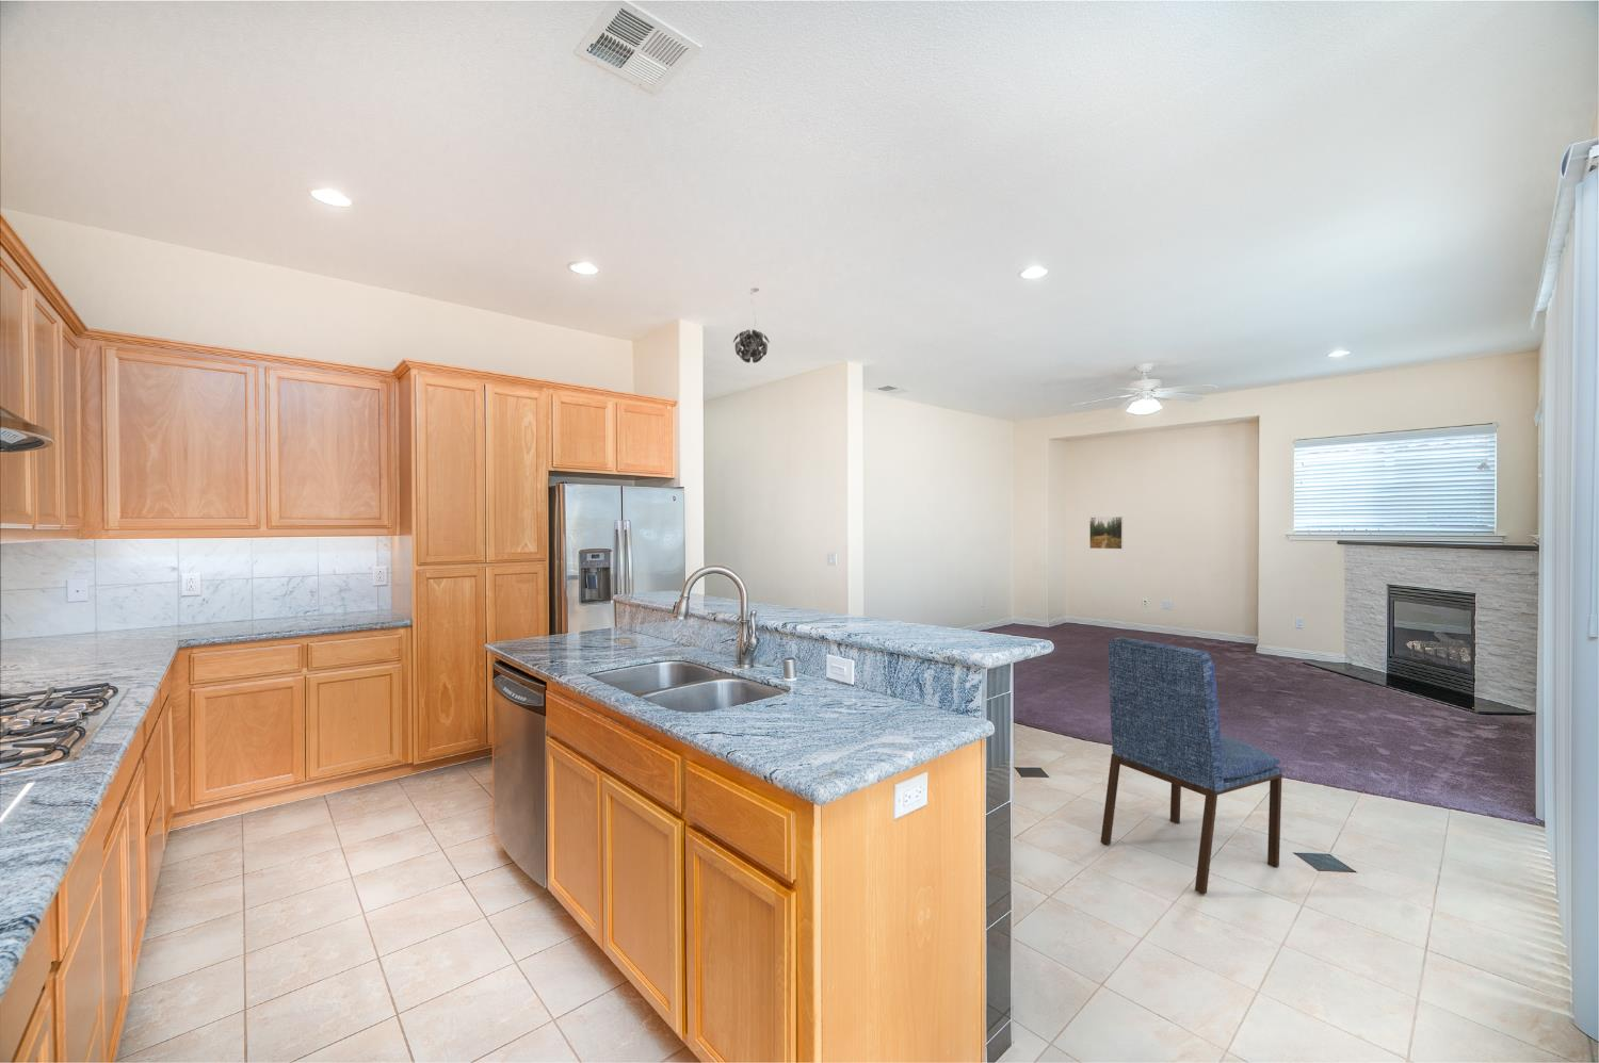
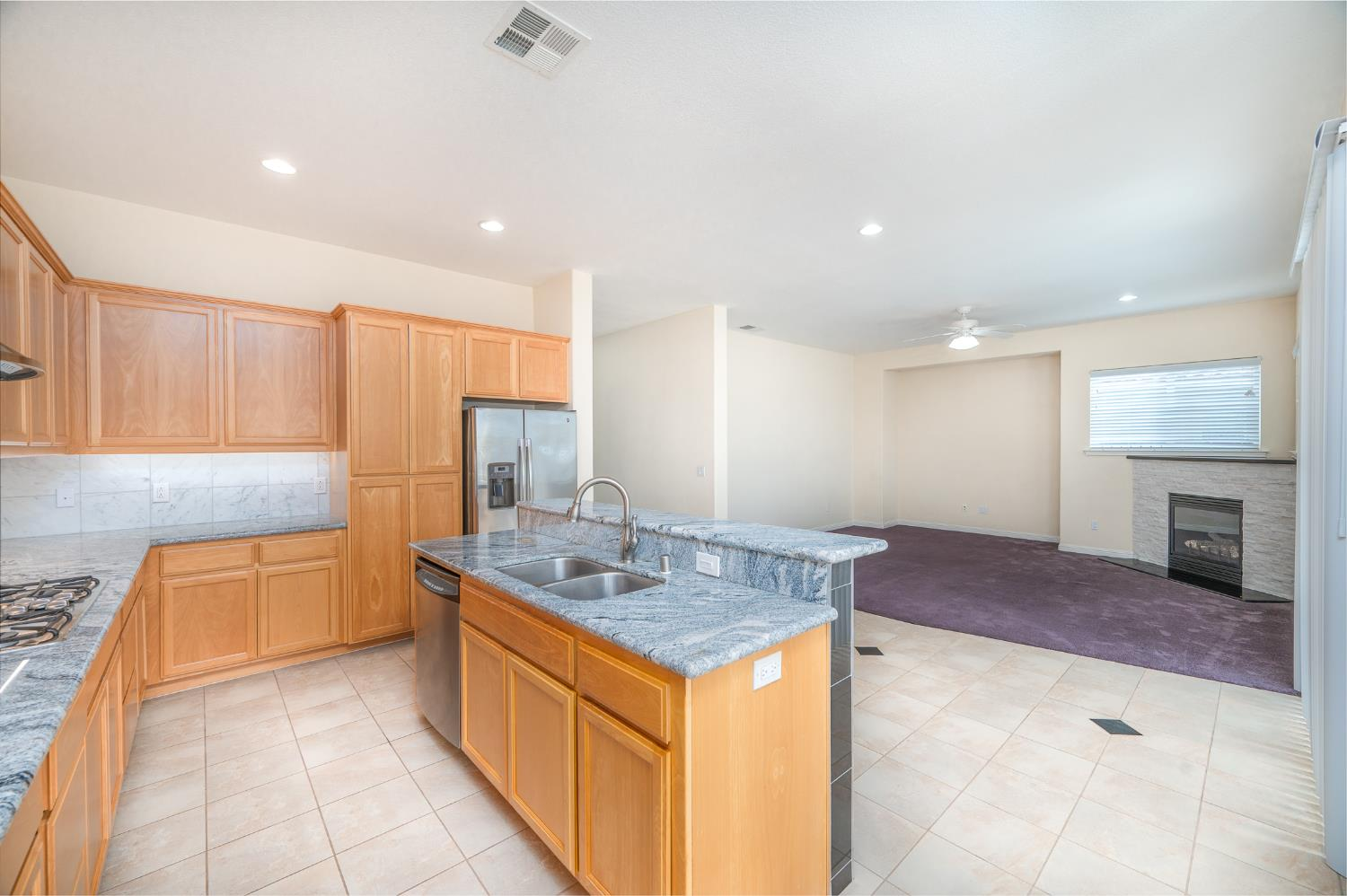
- pendant light (751, 330)
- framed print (1105, 533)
- dining chair (1187, 746)
